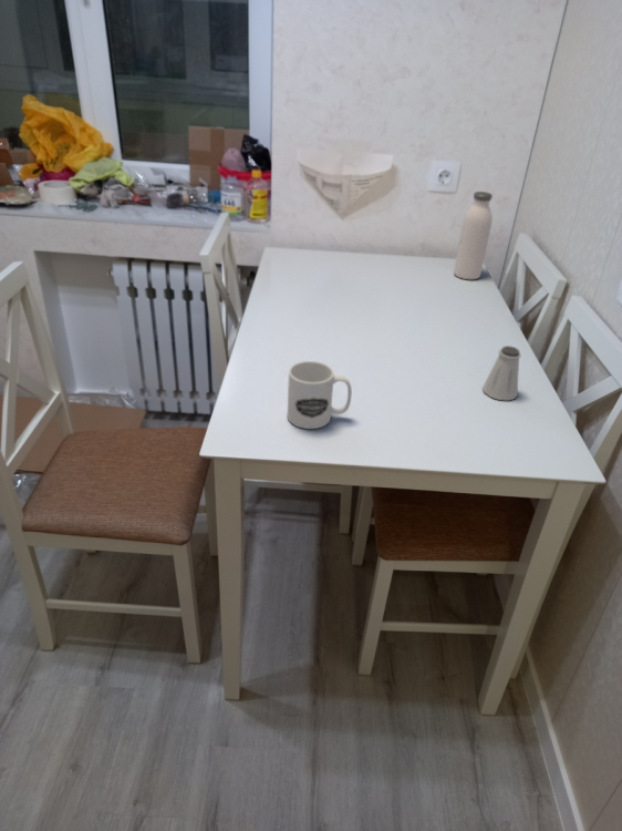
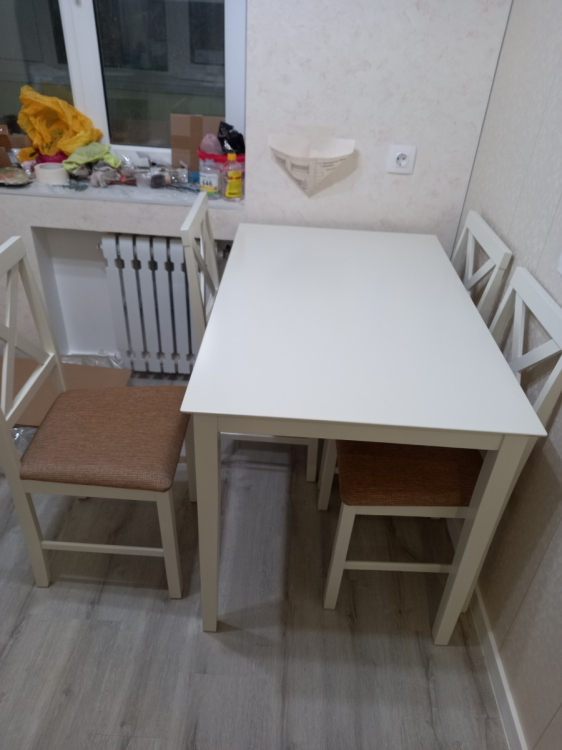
- saltshaker (505, 370)
- mug (319, 394)
- water bottle (475, 235)
